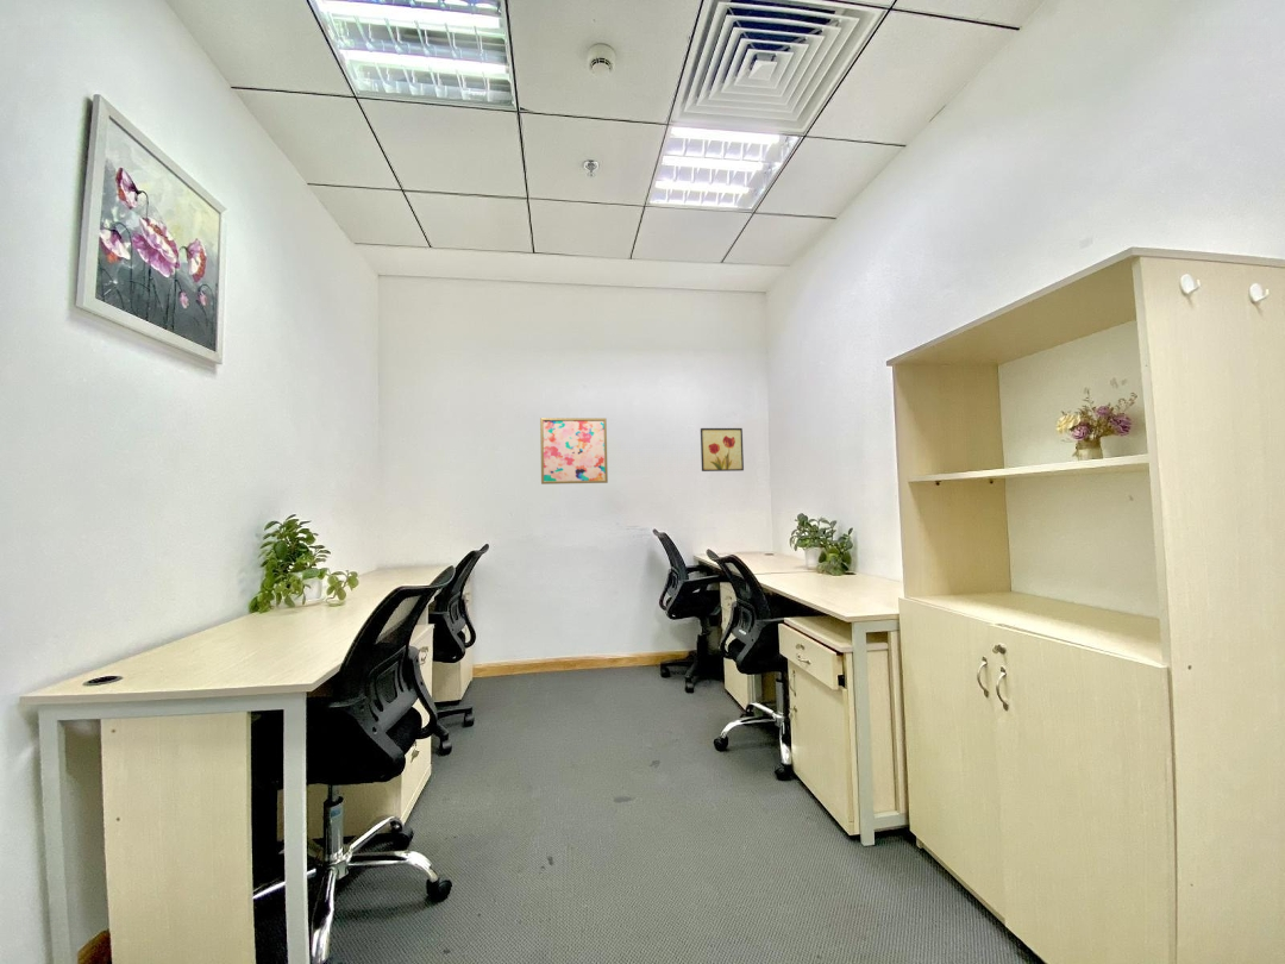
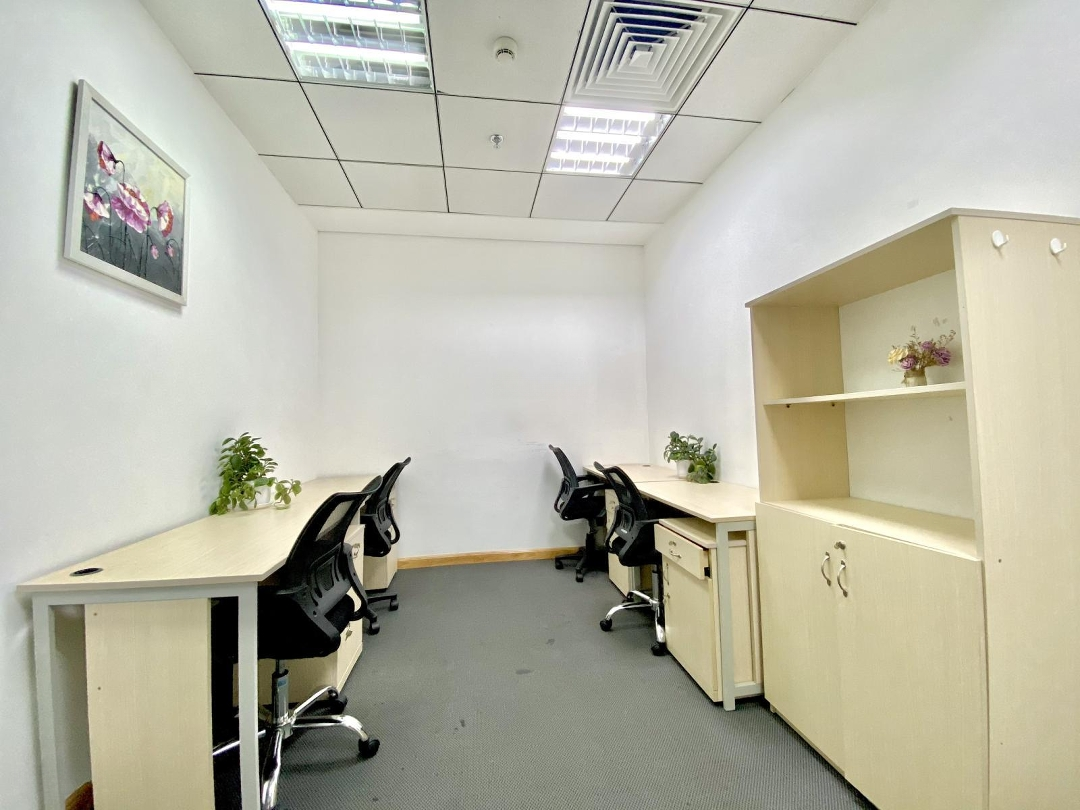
- wall art (721, 449)
- wall art (573, 450)
